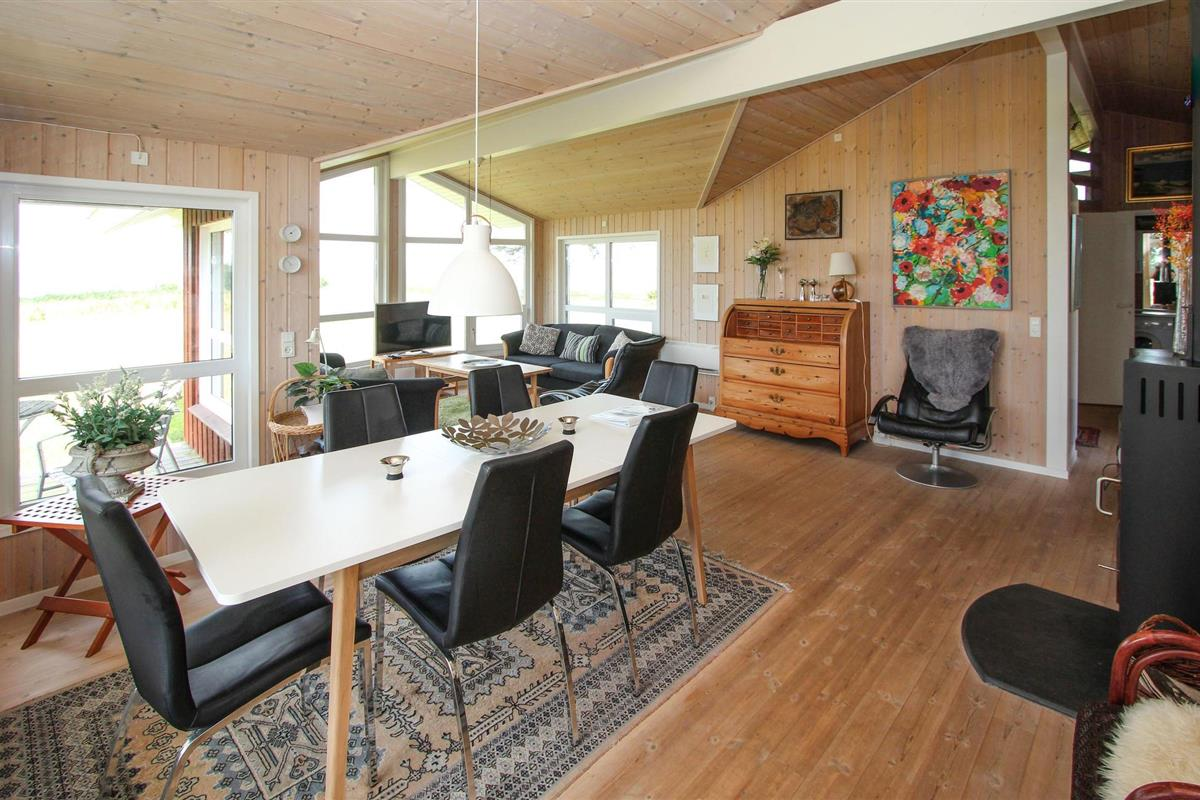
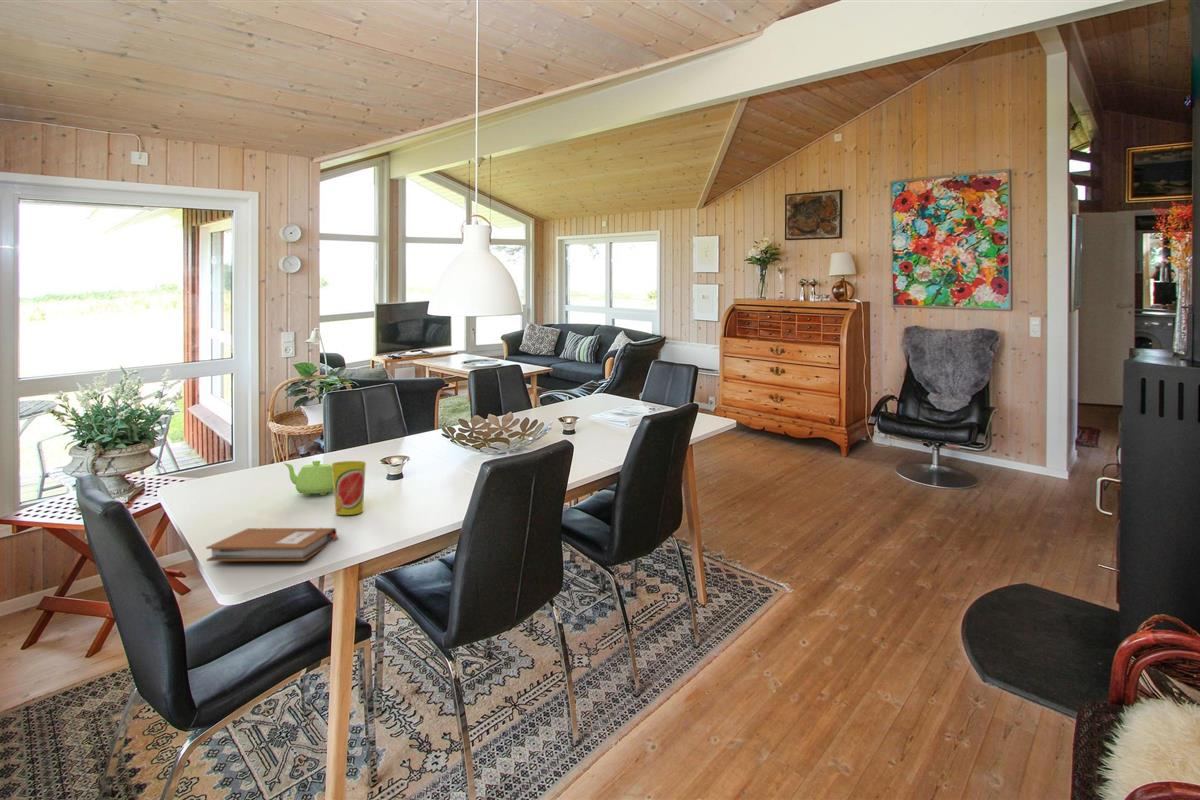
+ notebook (278, 542)
+ cup (349, 487)
+ teapot (313, 477)
